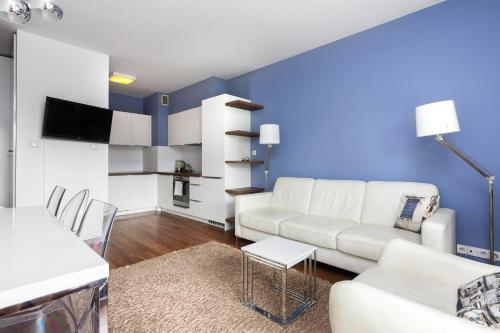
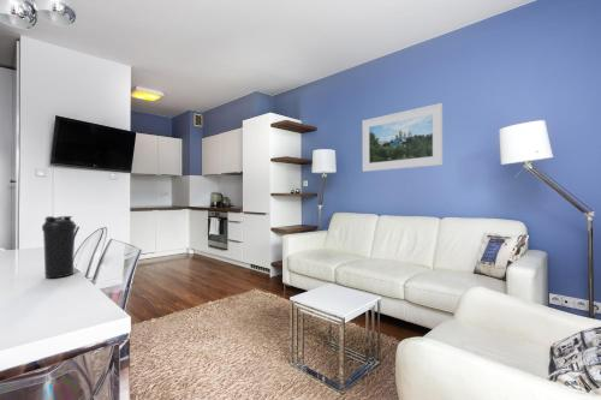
+ water bottle (59, 245)
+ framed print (398, 141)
